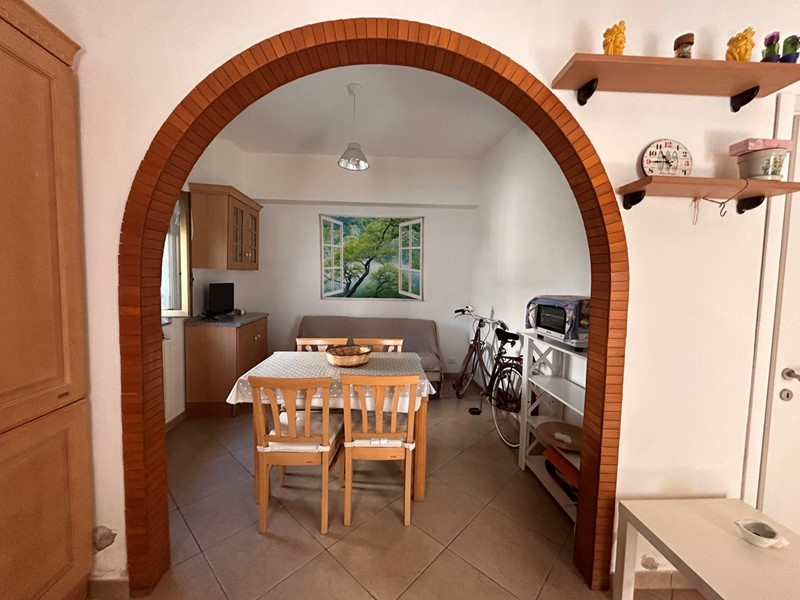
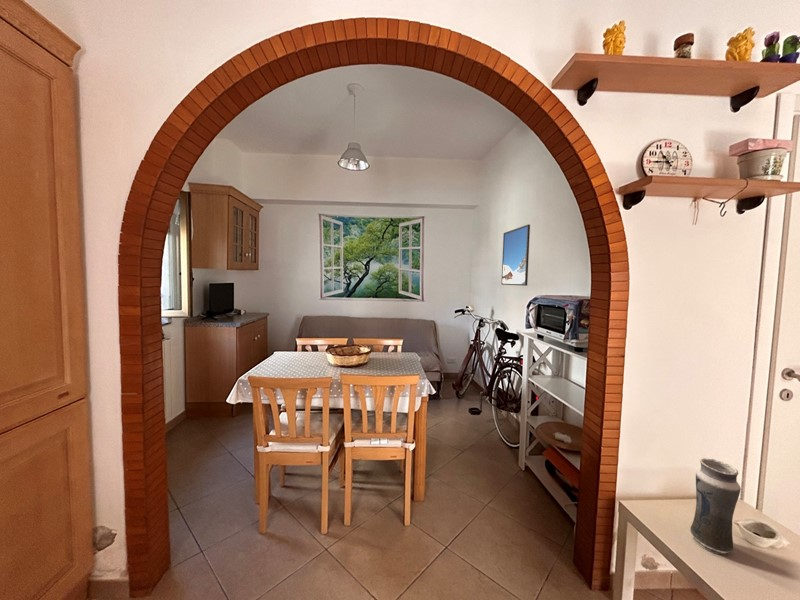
+ vase (714, 505)
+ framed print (514, 257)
